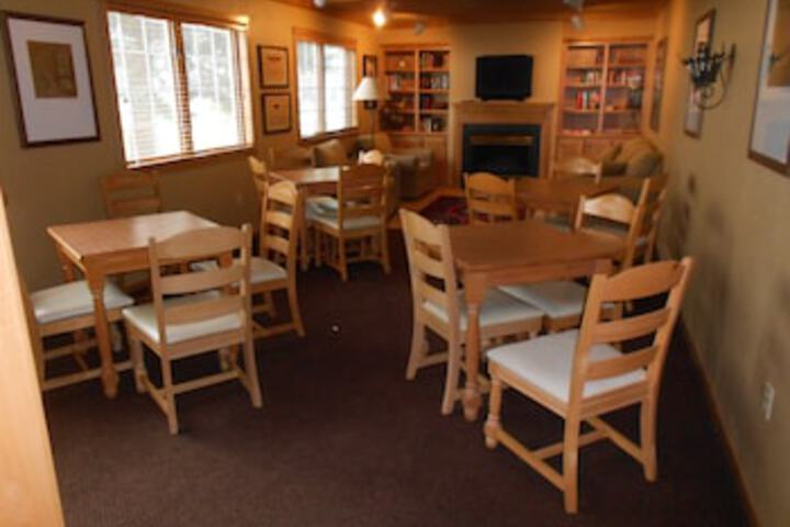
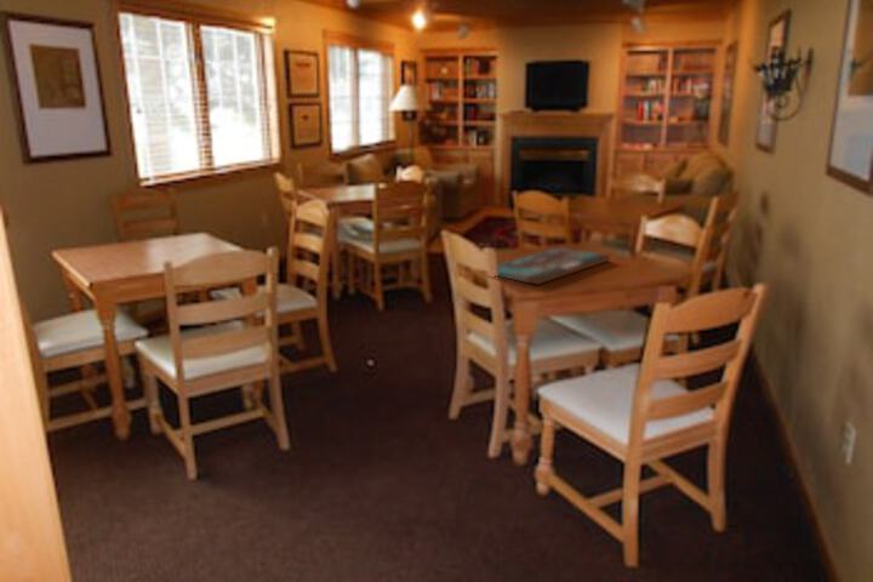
+ board game (549, 262)
